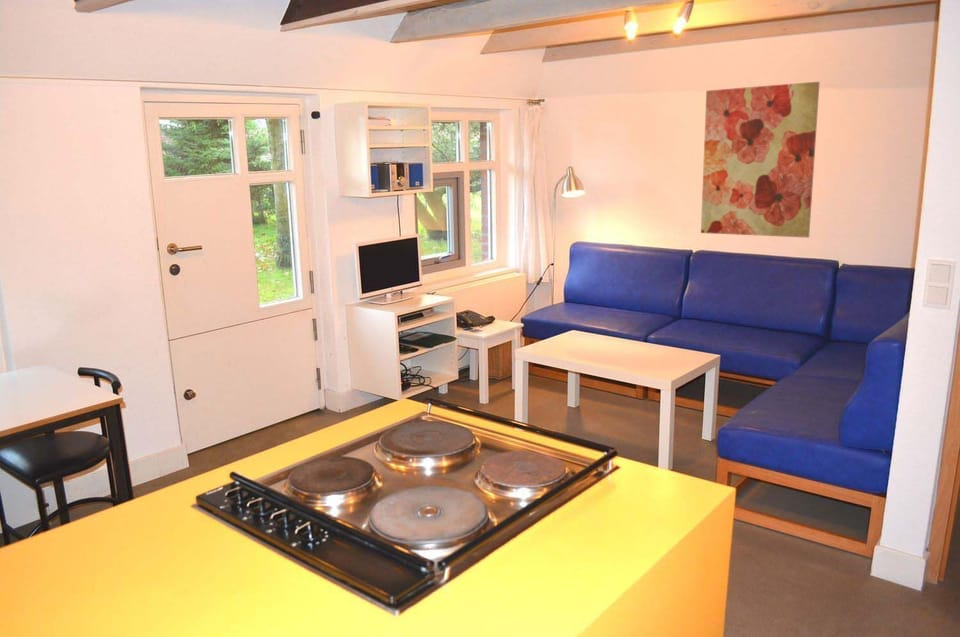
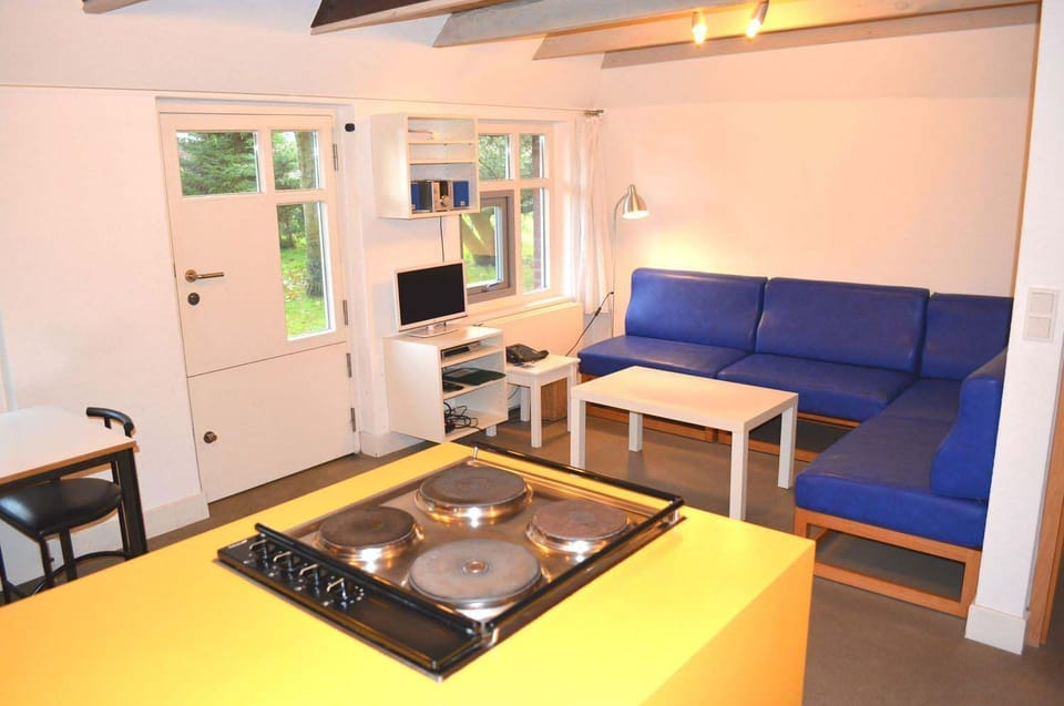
- wall art (756, 162)
